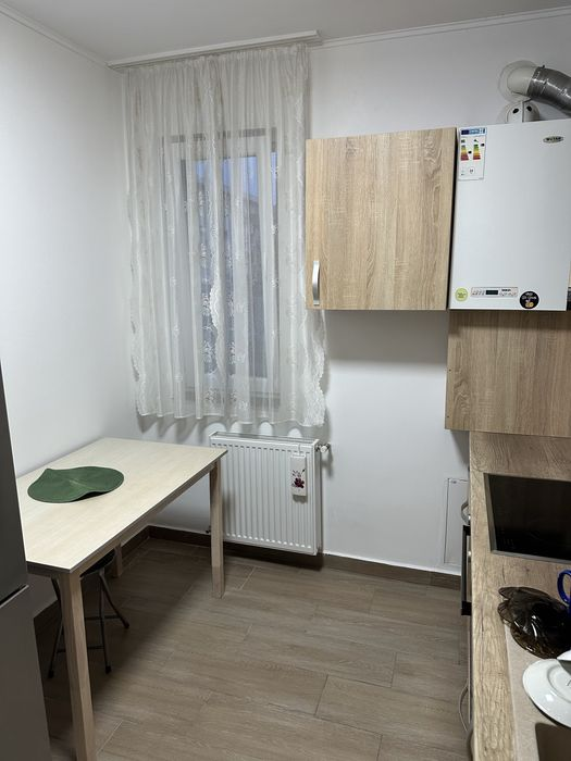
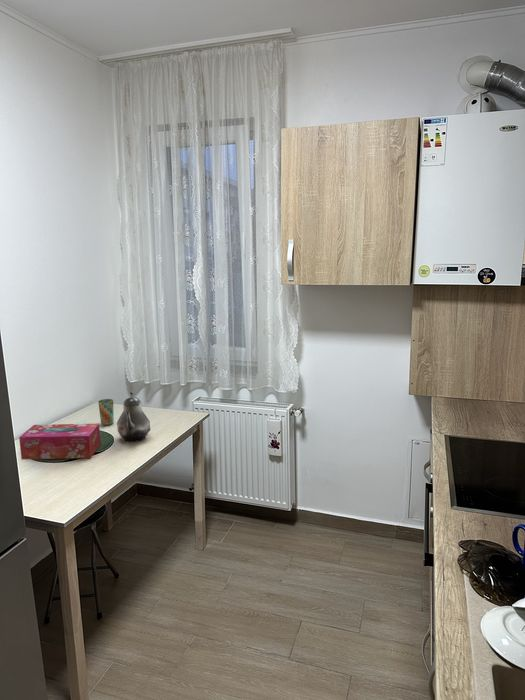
+ teapot (133, 414)
+ cup (106, 412)
+ tissue box (61, 440)
